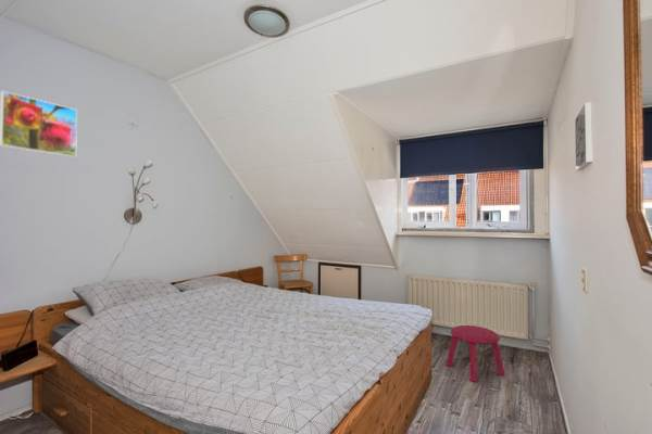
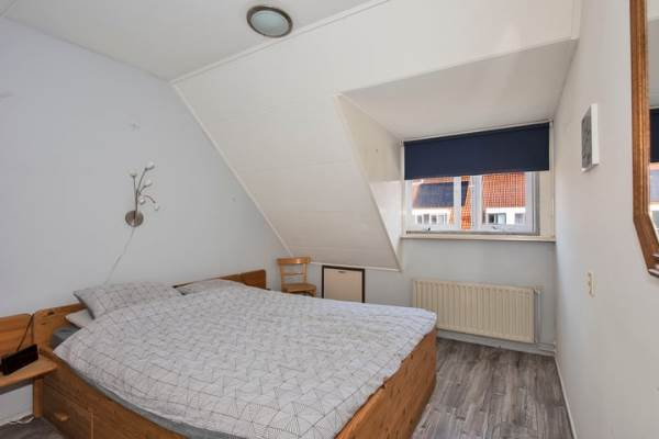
- stool (474, 349)
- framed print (40, 126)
